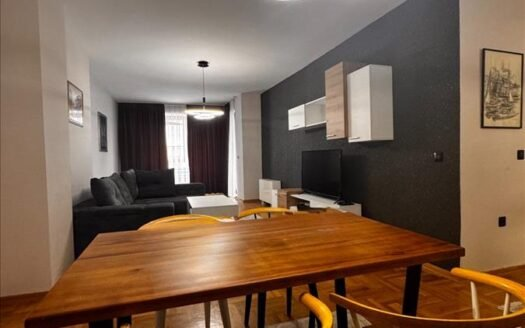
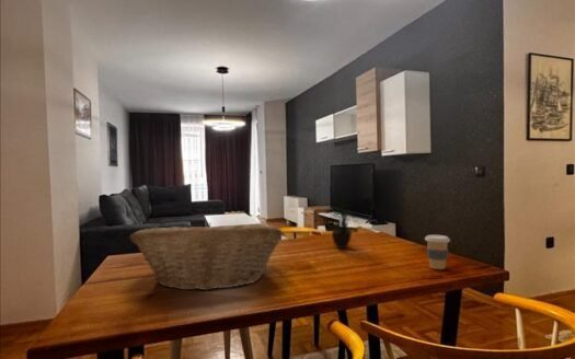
+ coffee cup (437, 252)
+ fruit basket (209, 247)
+ potted plant (340, 209)
